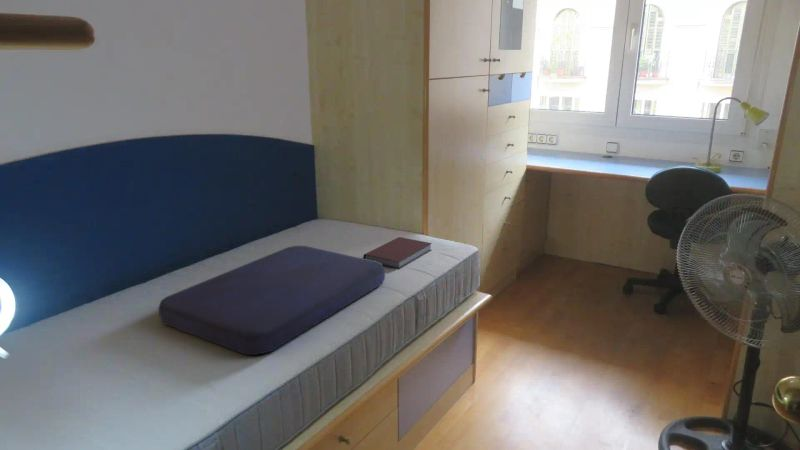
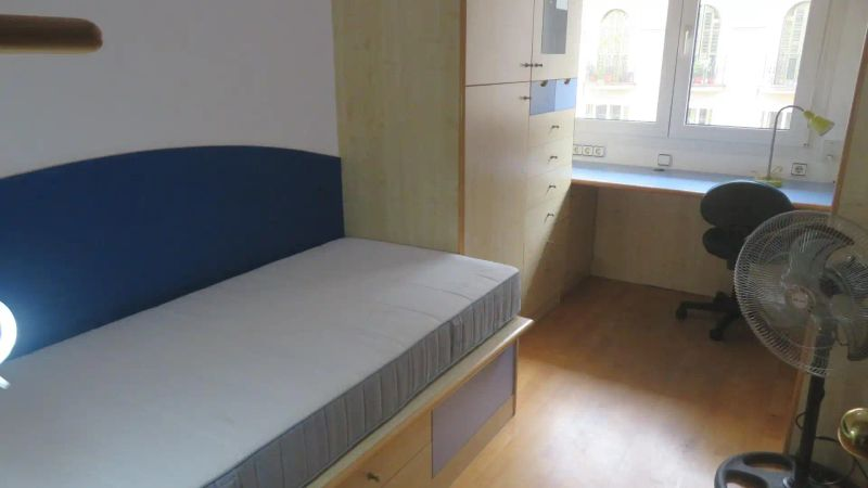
- book (398, 251)
- cushion (281, 290)
